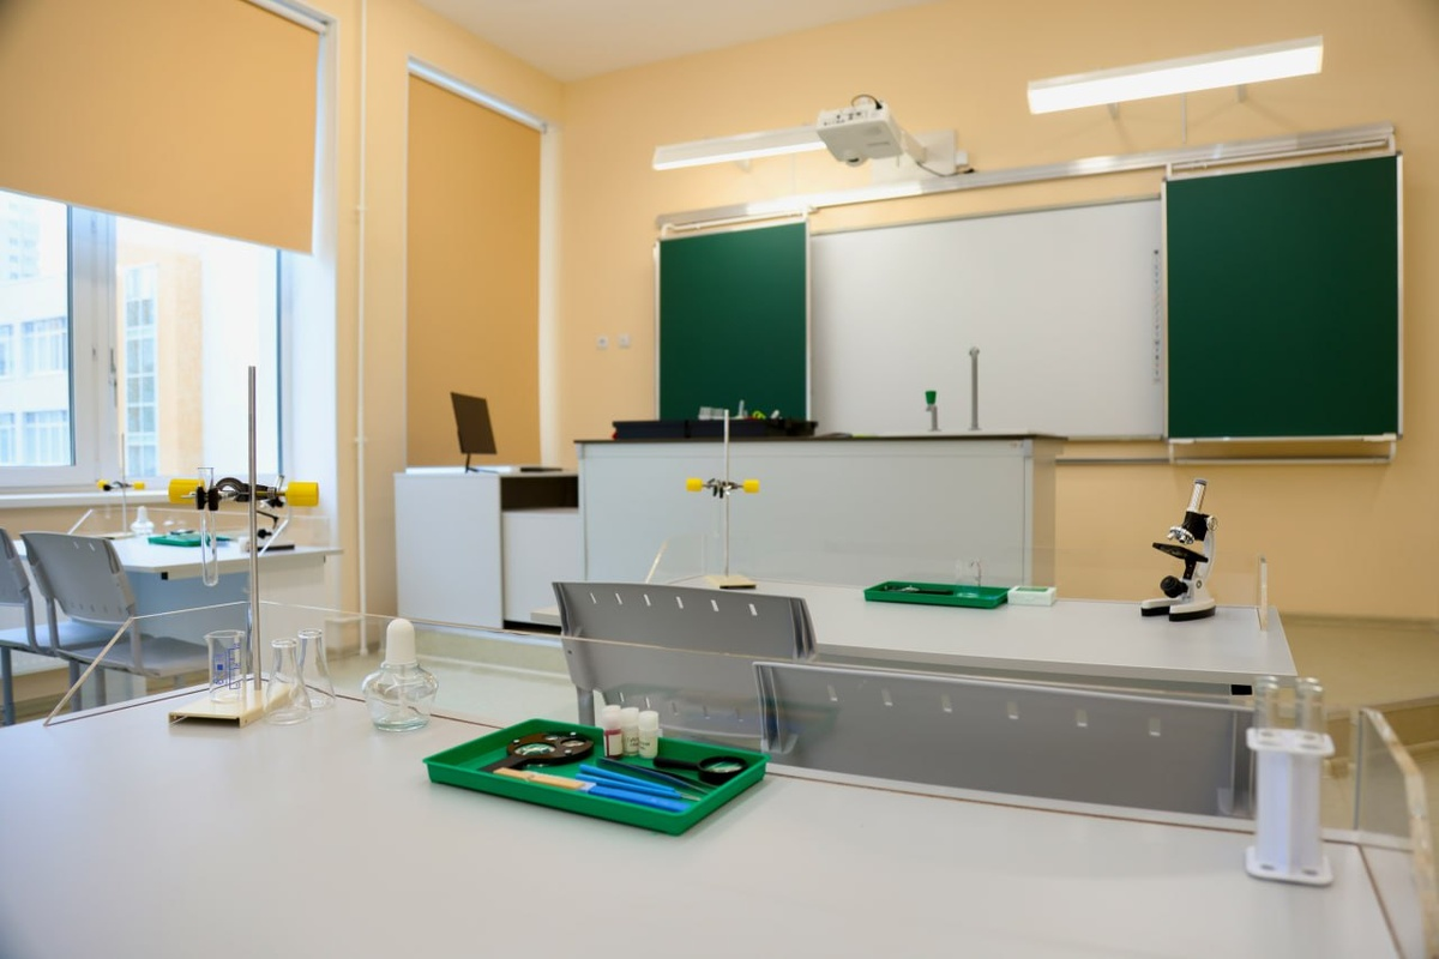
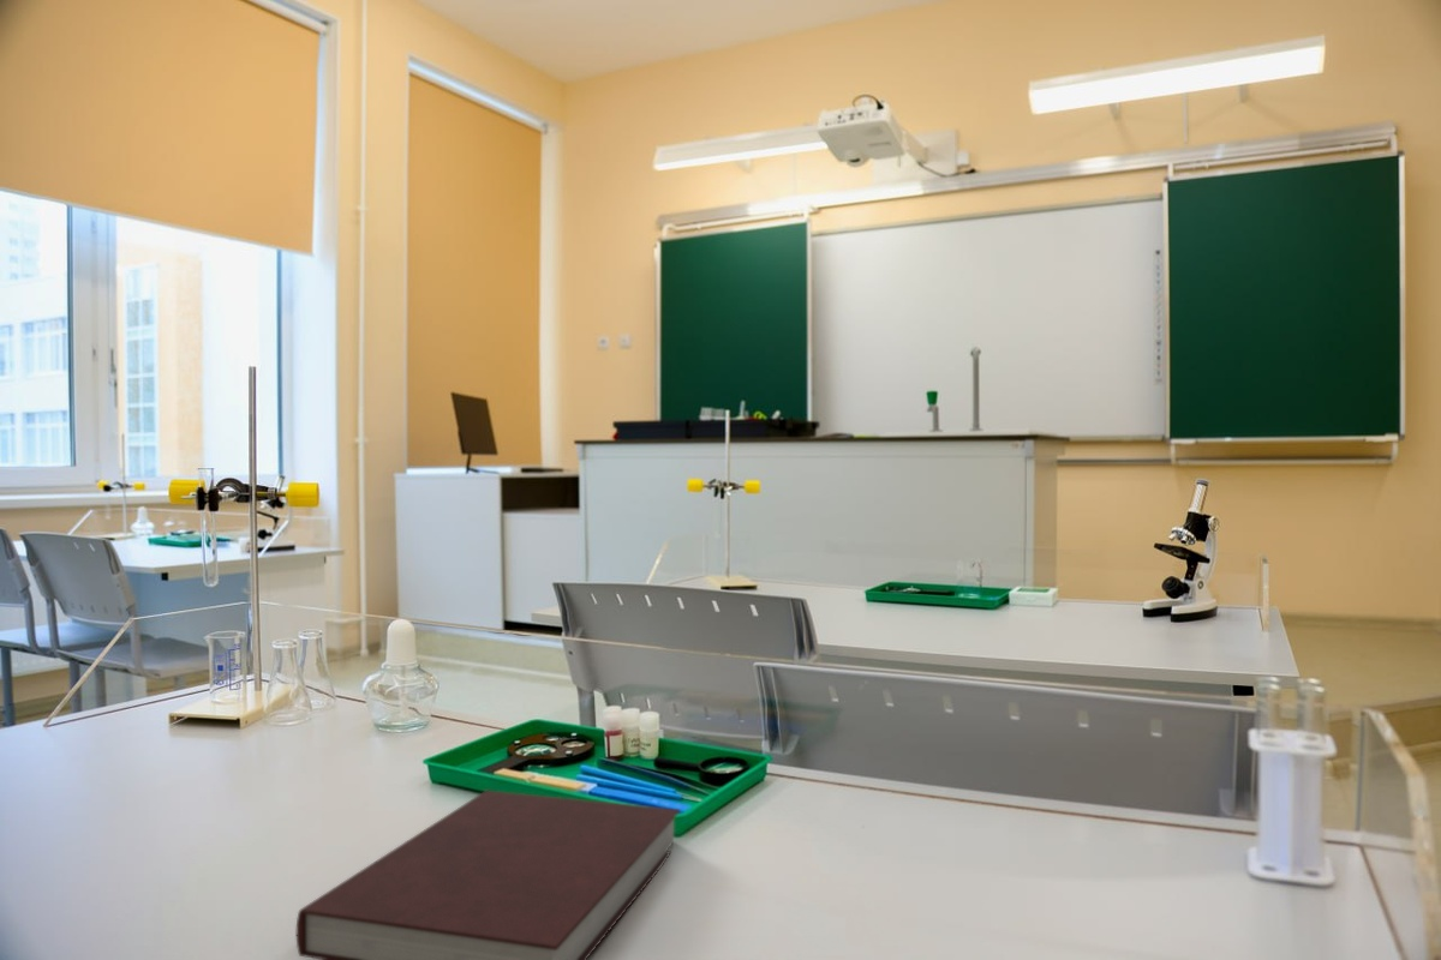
+ notebook (513, 872)
